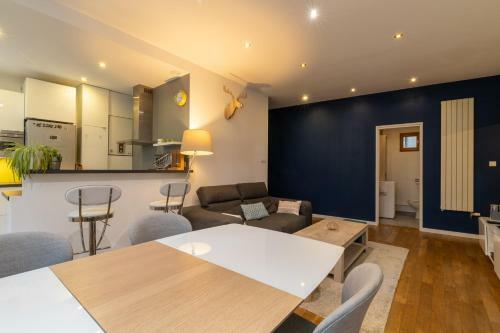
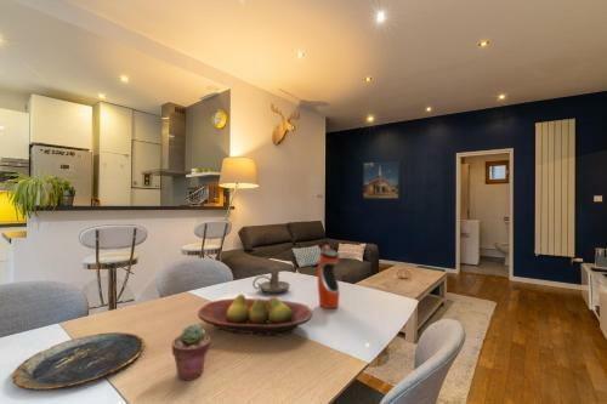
+ candle holder (271, 280)
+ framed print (380, 180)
+ plate (85, 358)
+ water bottle (328, 274)
+ potted succulent (191, 349)
+ fruit bowl (255, 312)
